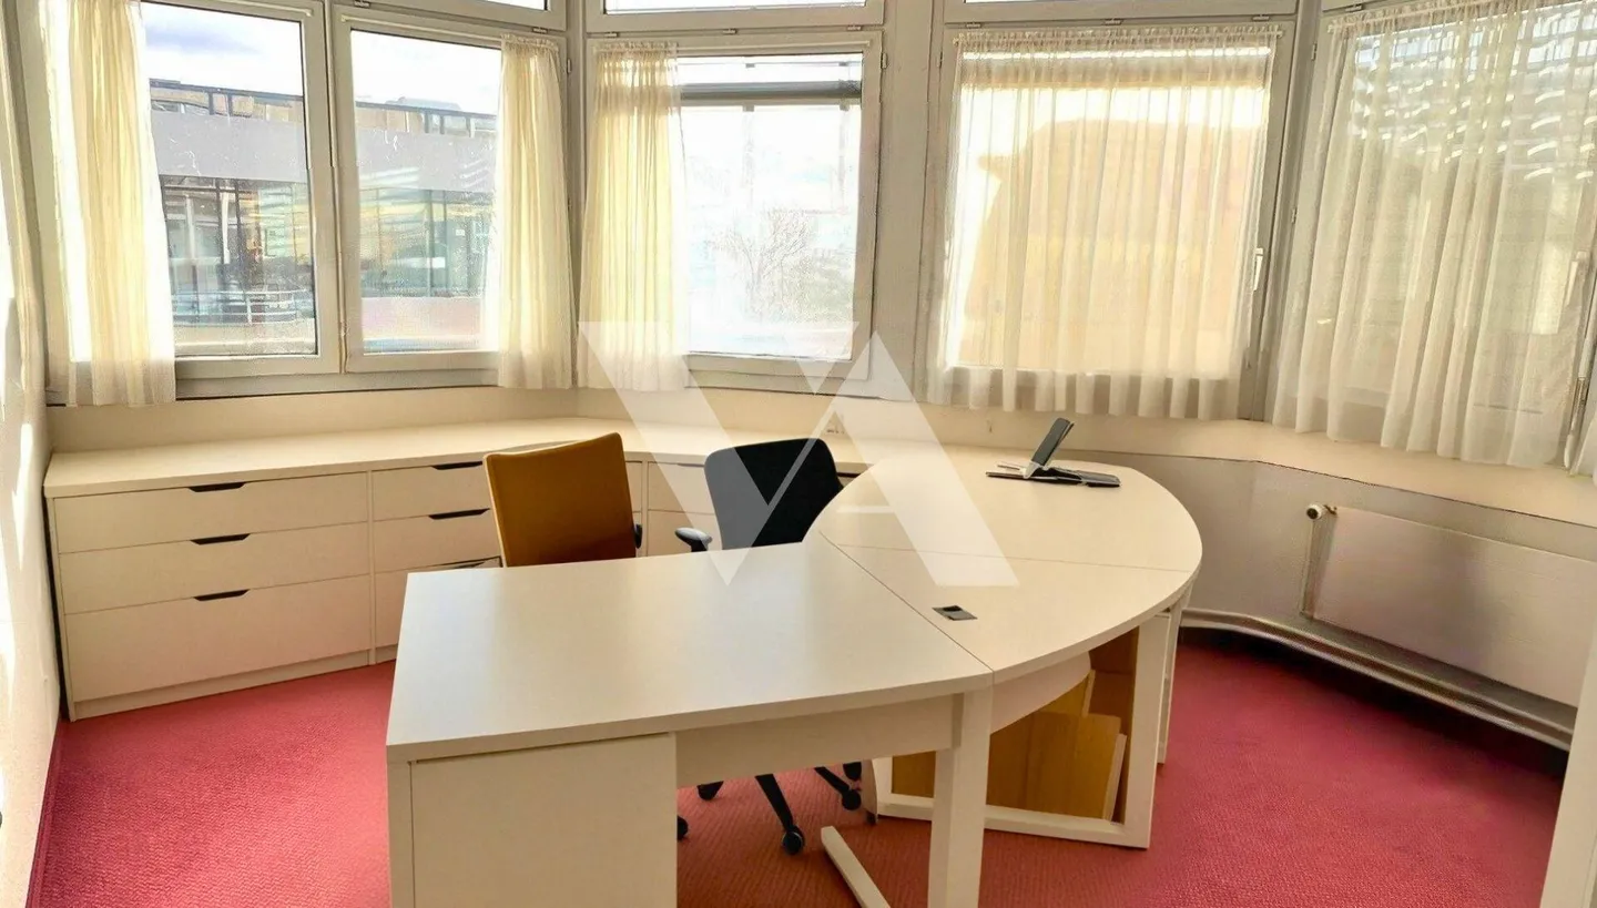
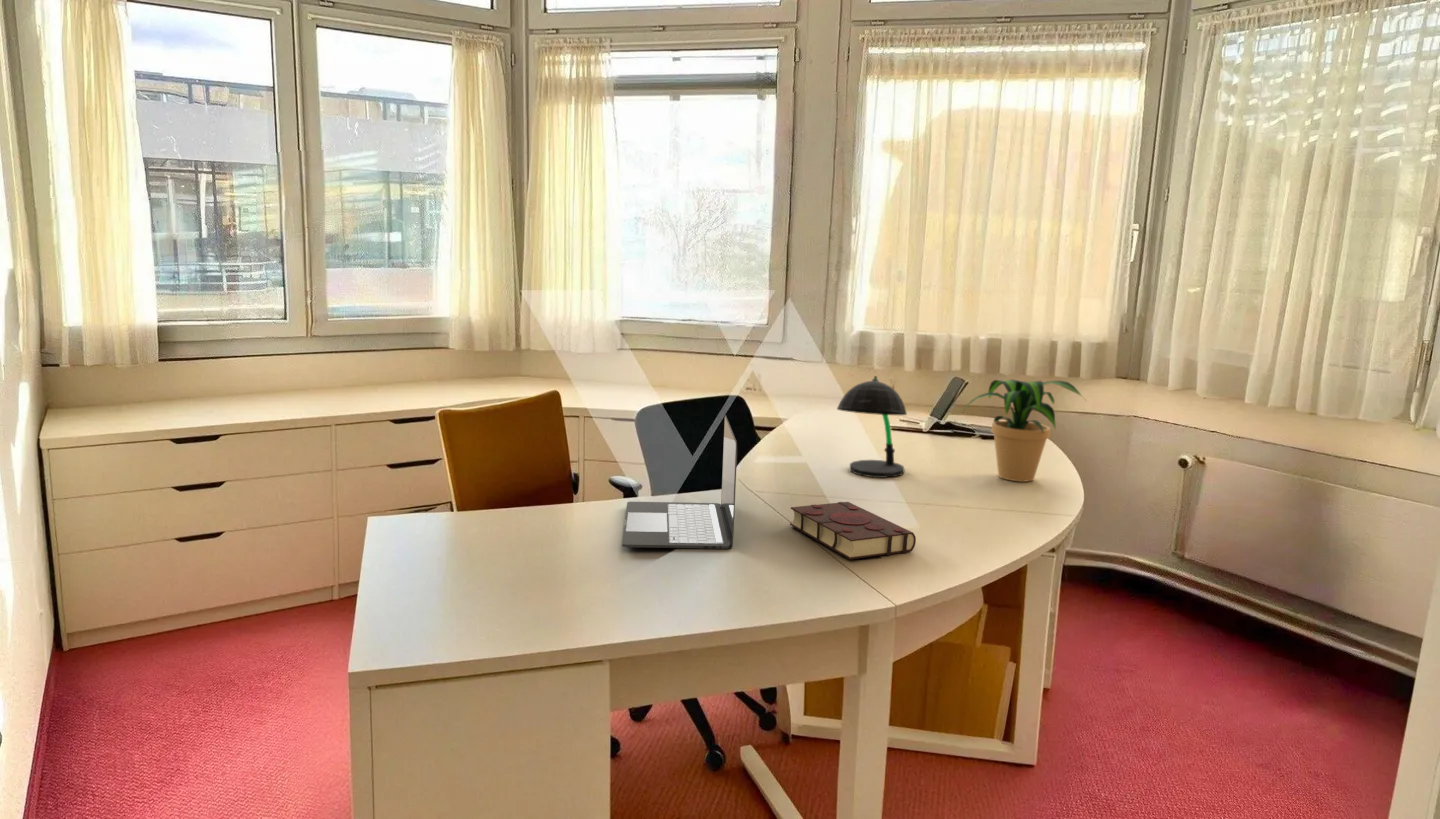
+ potted plant (1021, 427)
+ laptop (678, 502)
+ book (844, 525)
+ desk lamp (884, 424)
